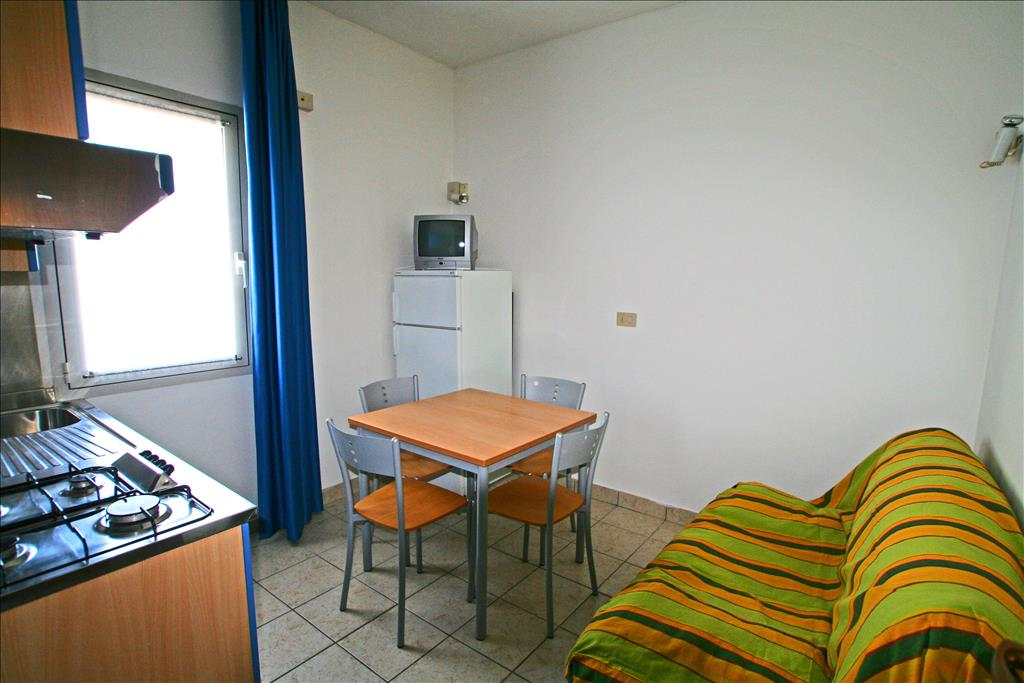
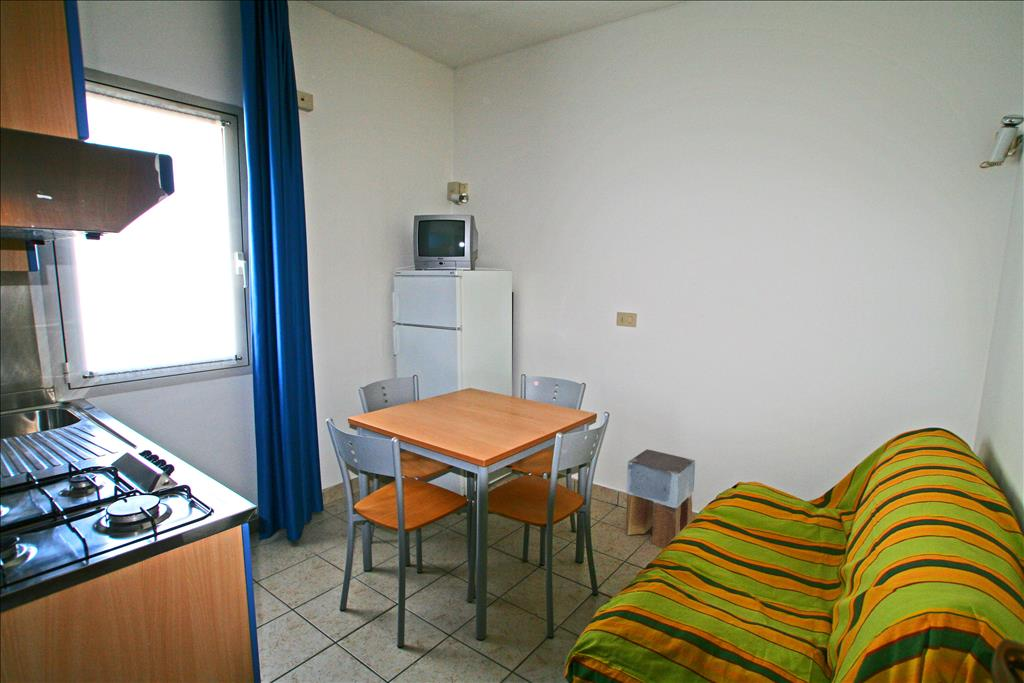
+ stool (659, 497)
